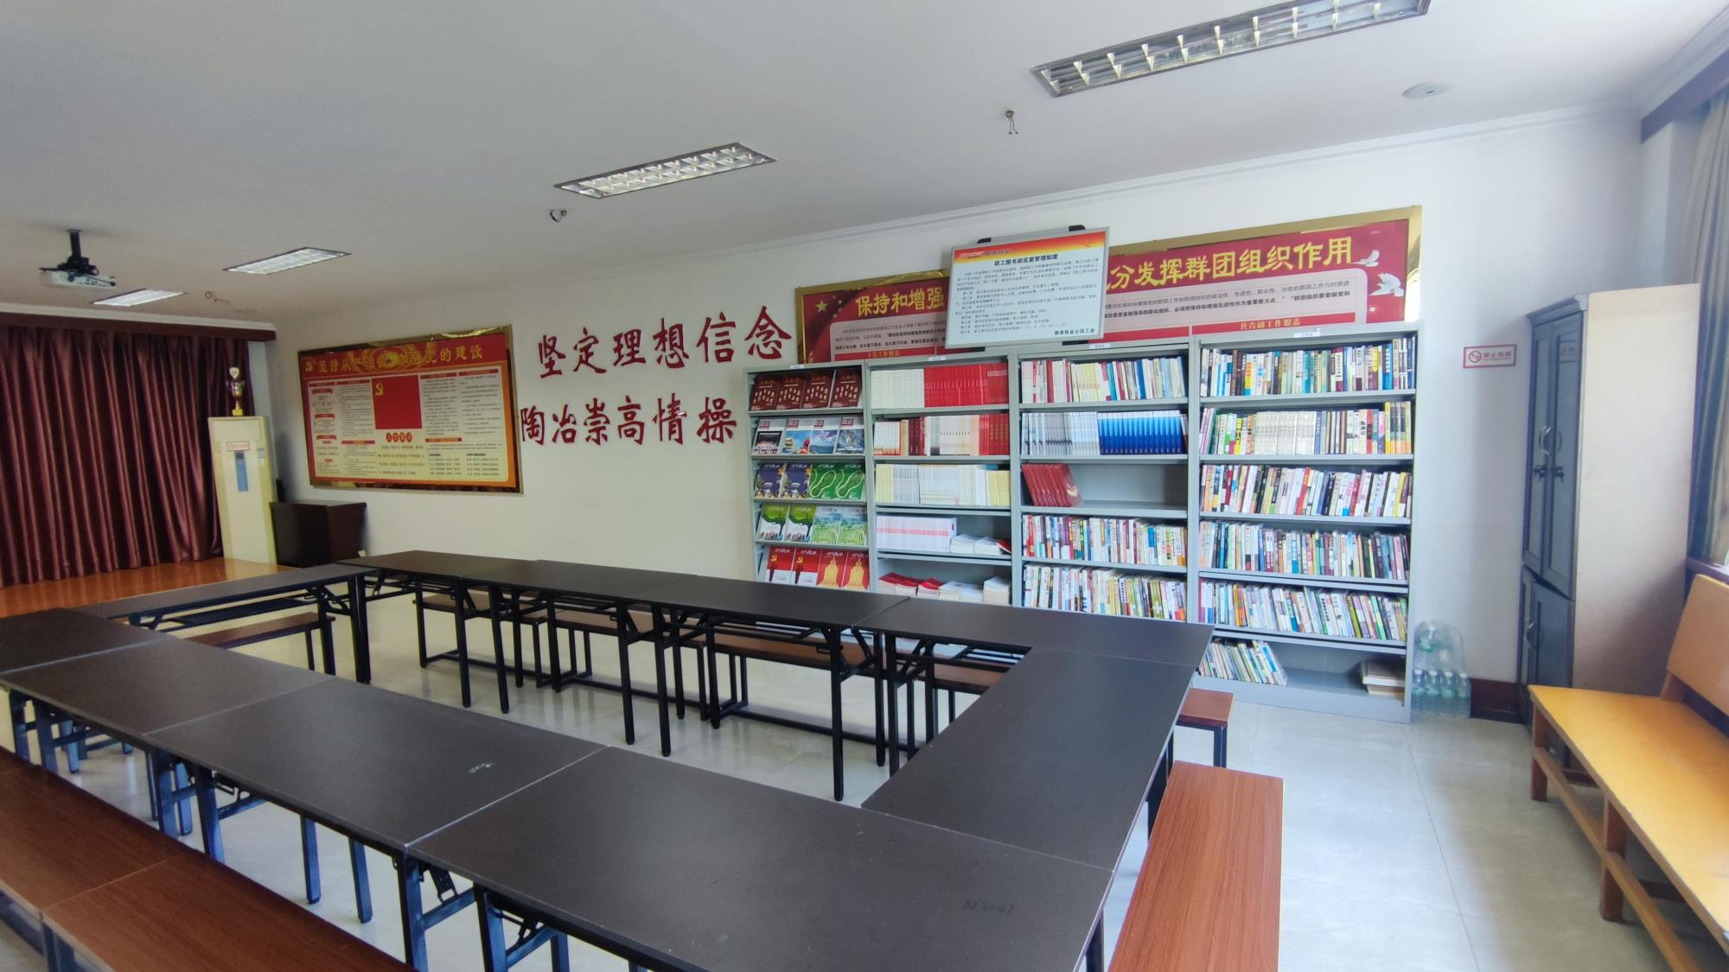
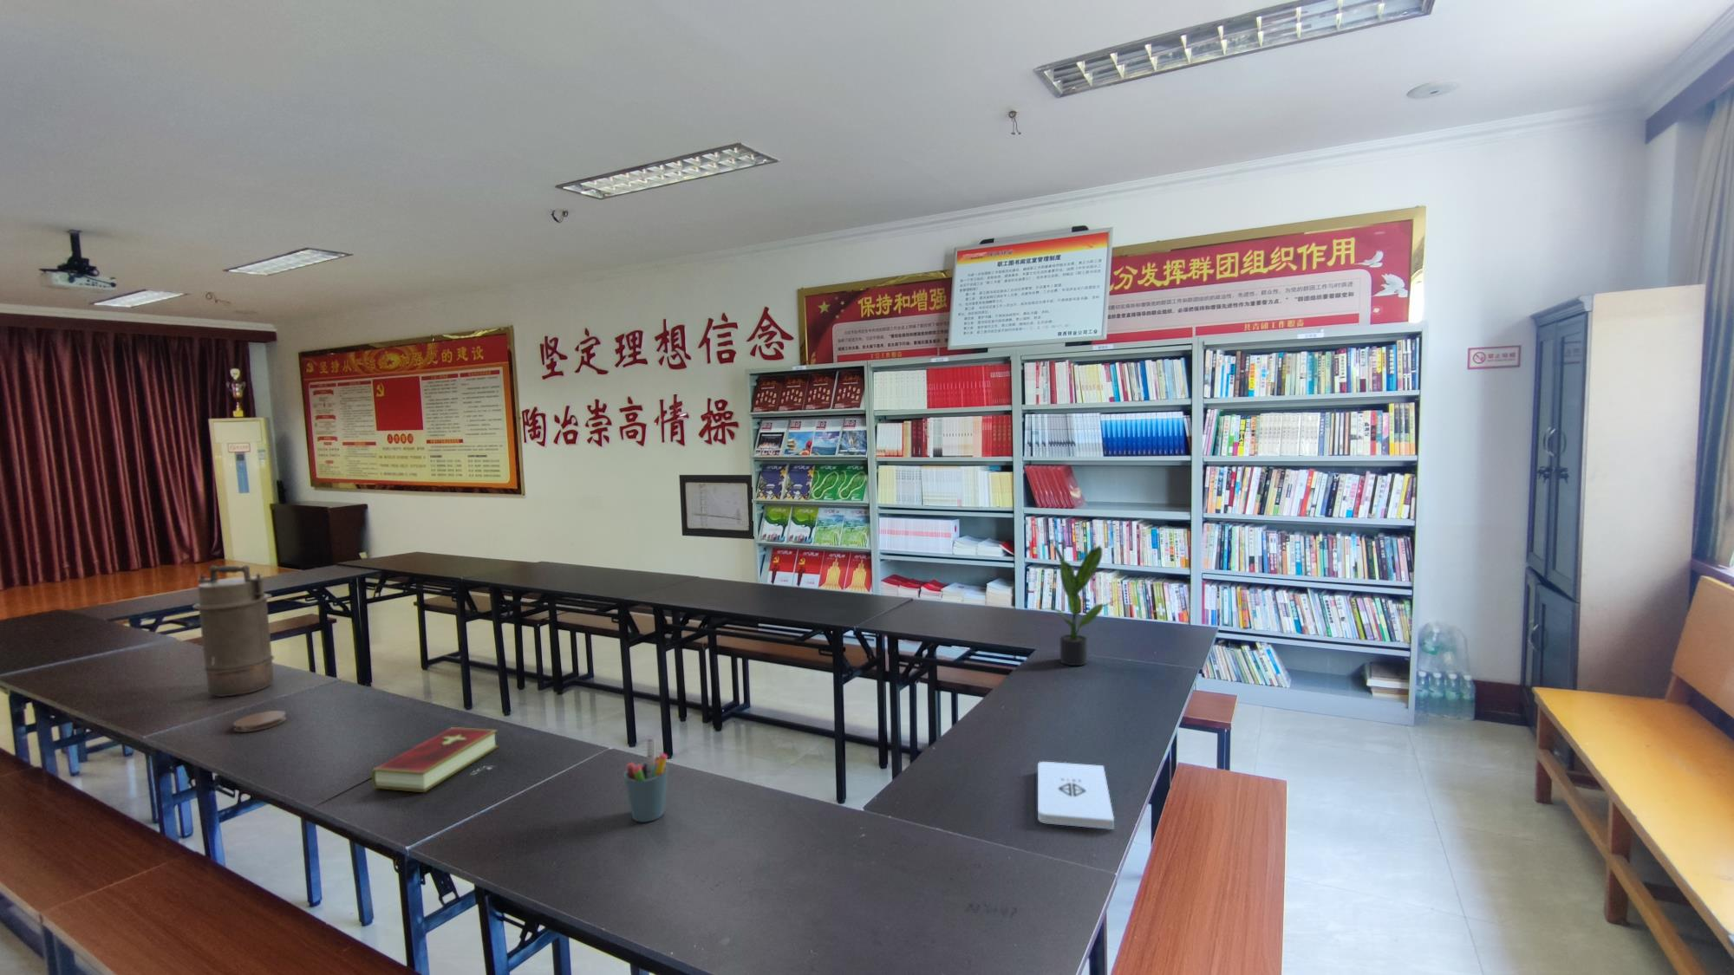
+ potted plant (1080, 602)
+ hardcover book (438, 757)
+ coaster (260, 720)
+ pen holder (647, 781)
+ wall art (716, 506)
+ thermos (229, 629)
+ notepad (1073, 792)
